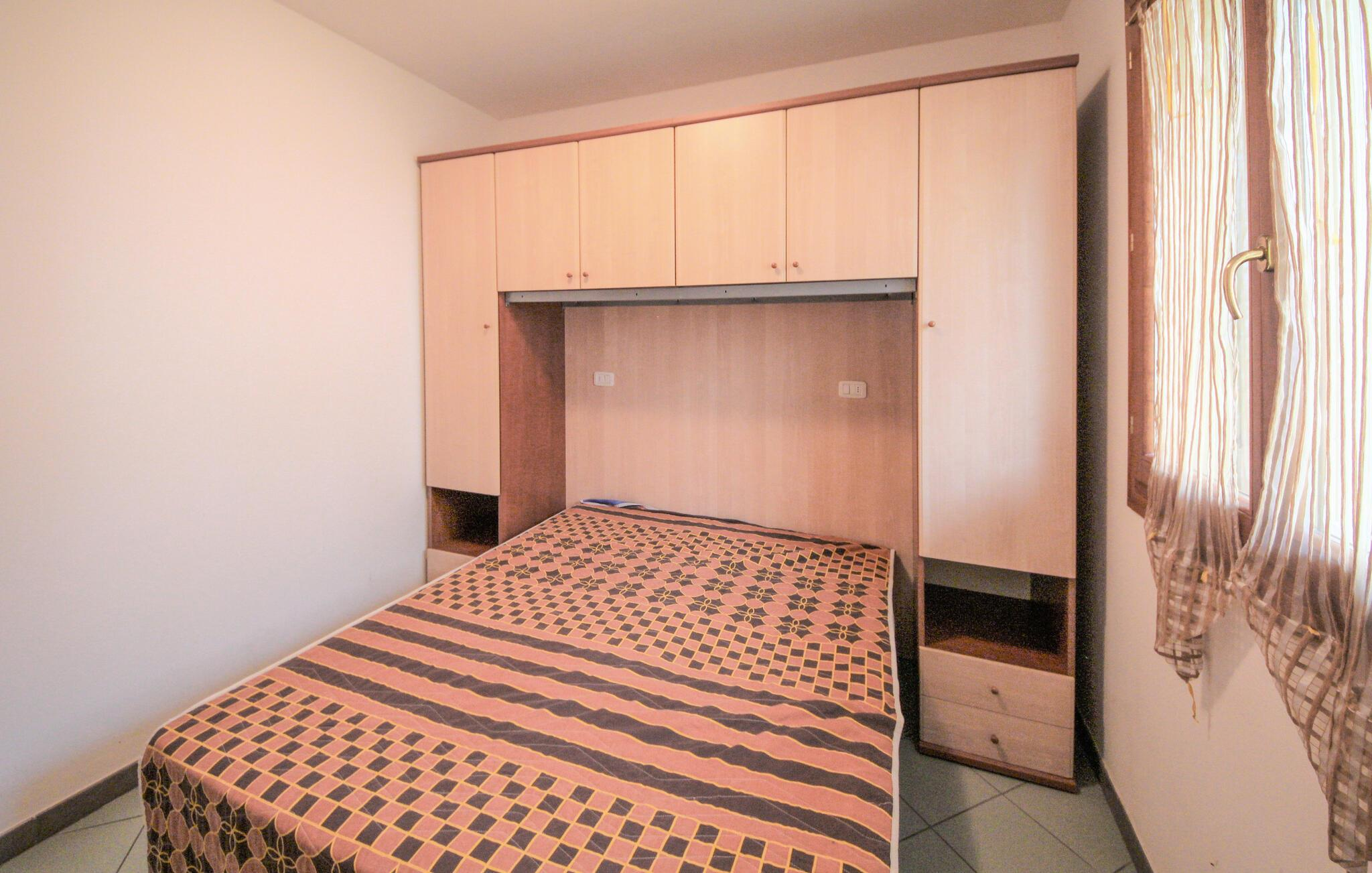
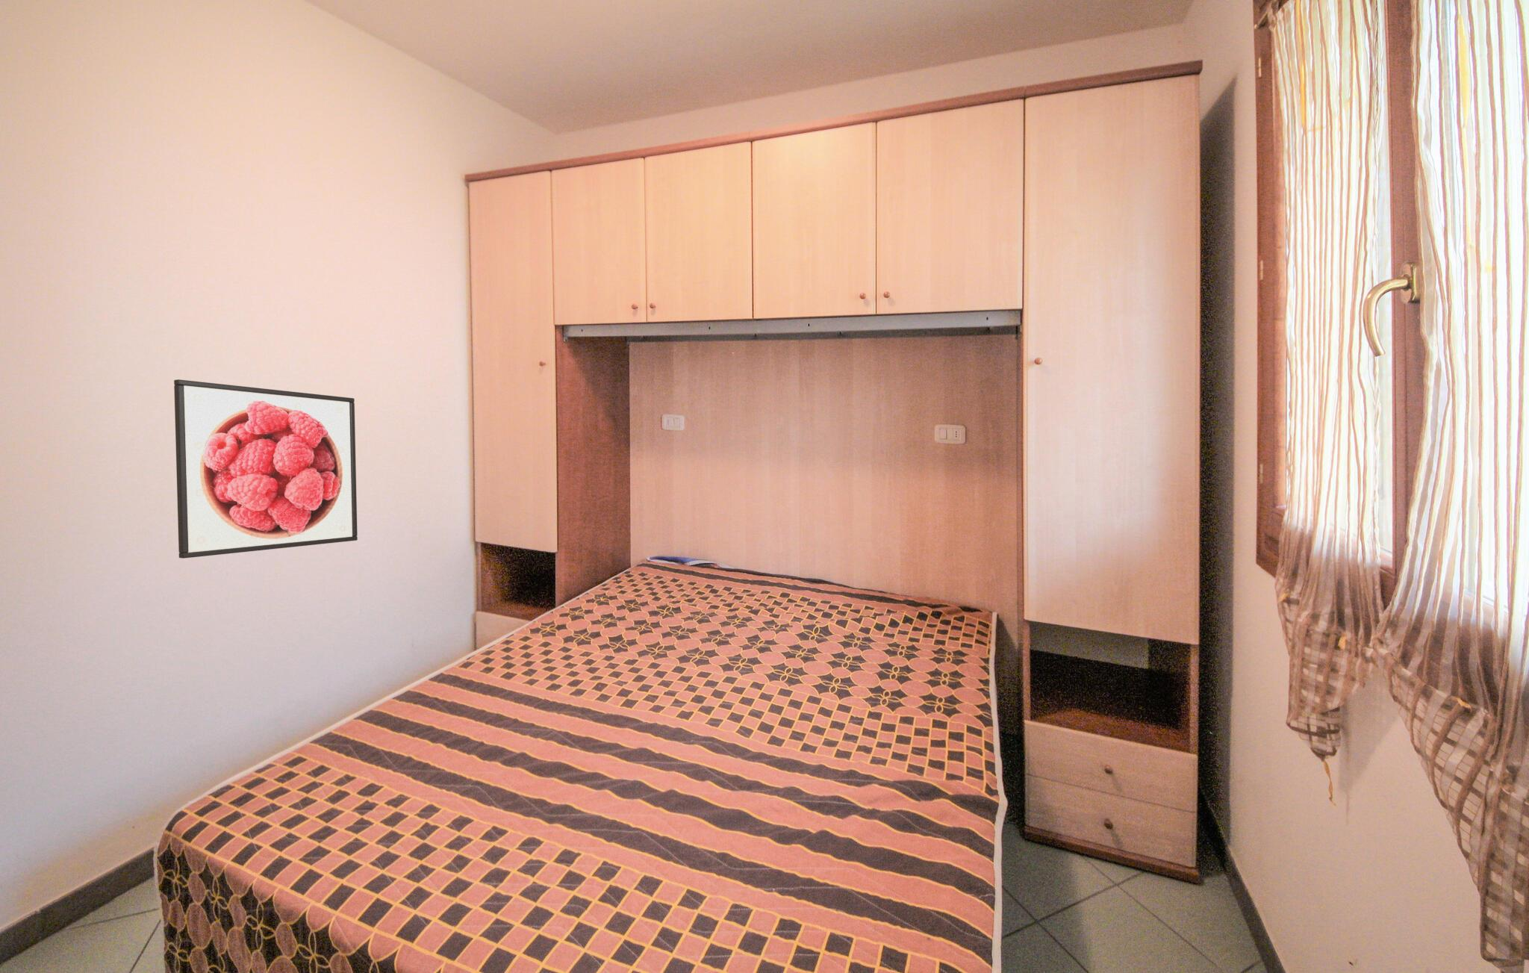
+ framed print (276, 469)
